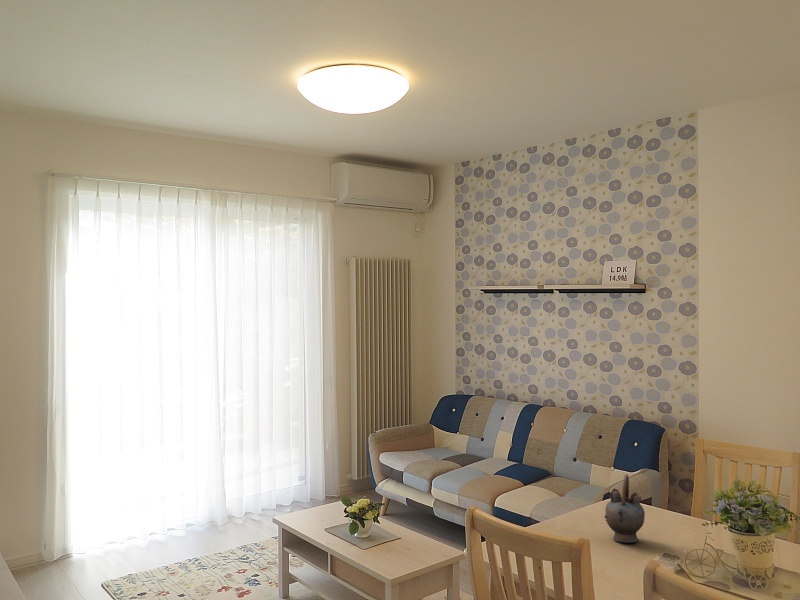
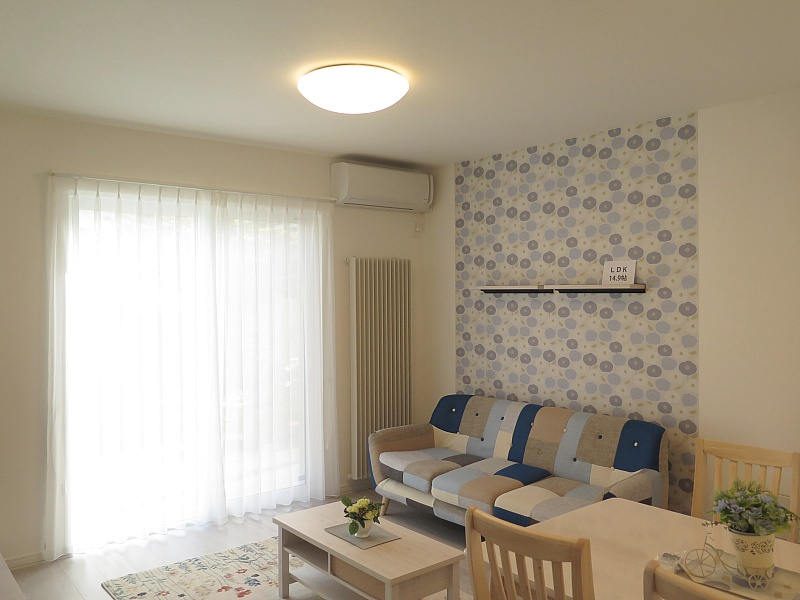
- teapot (623, 508)
